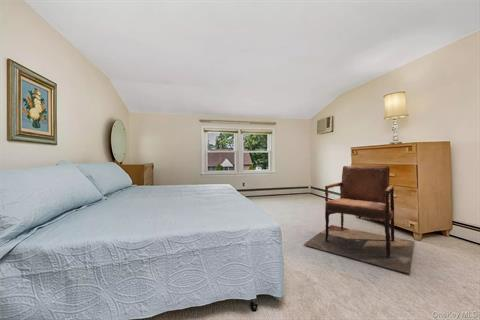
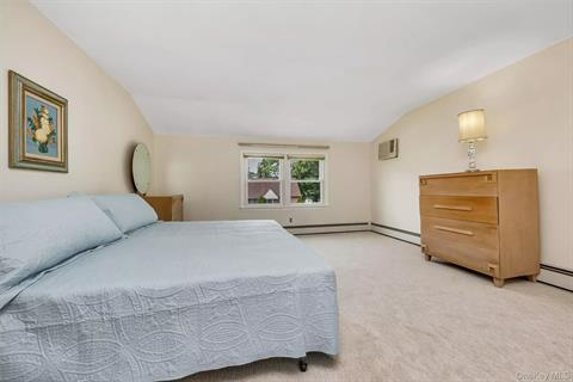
- armchair (359, 204)
